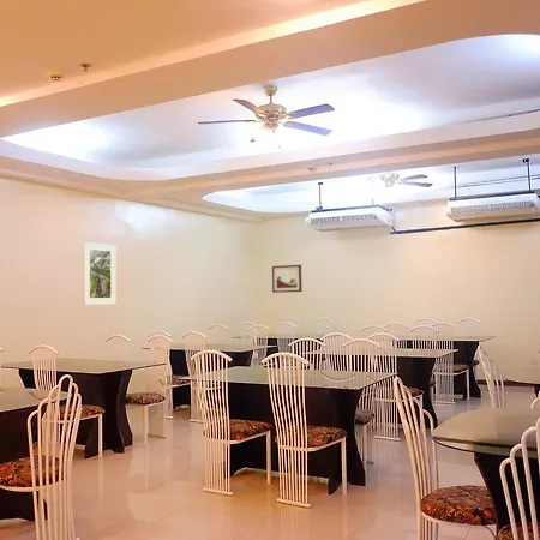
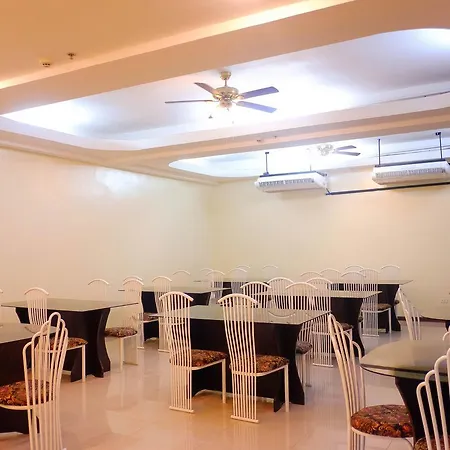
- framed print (100, 274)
- wall art (286, 278)
